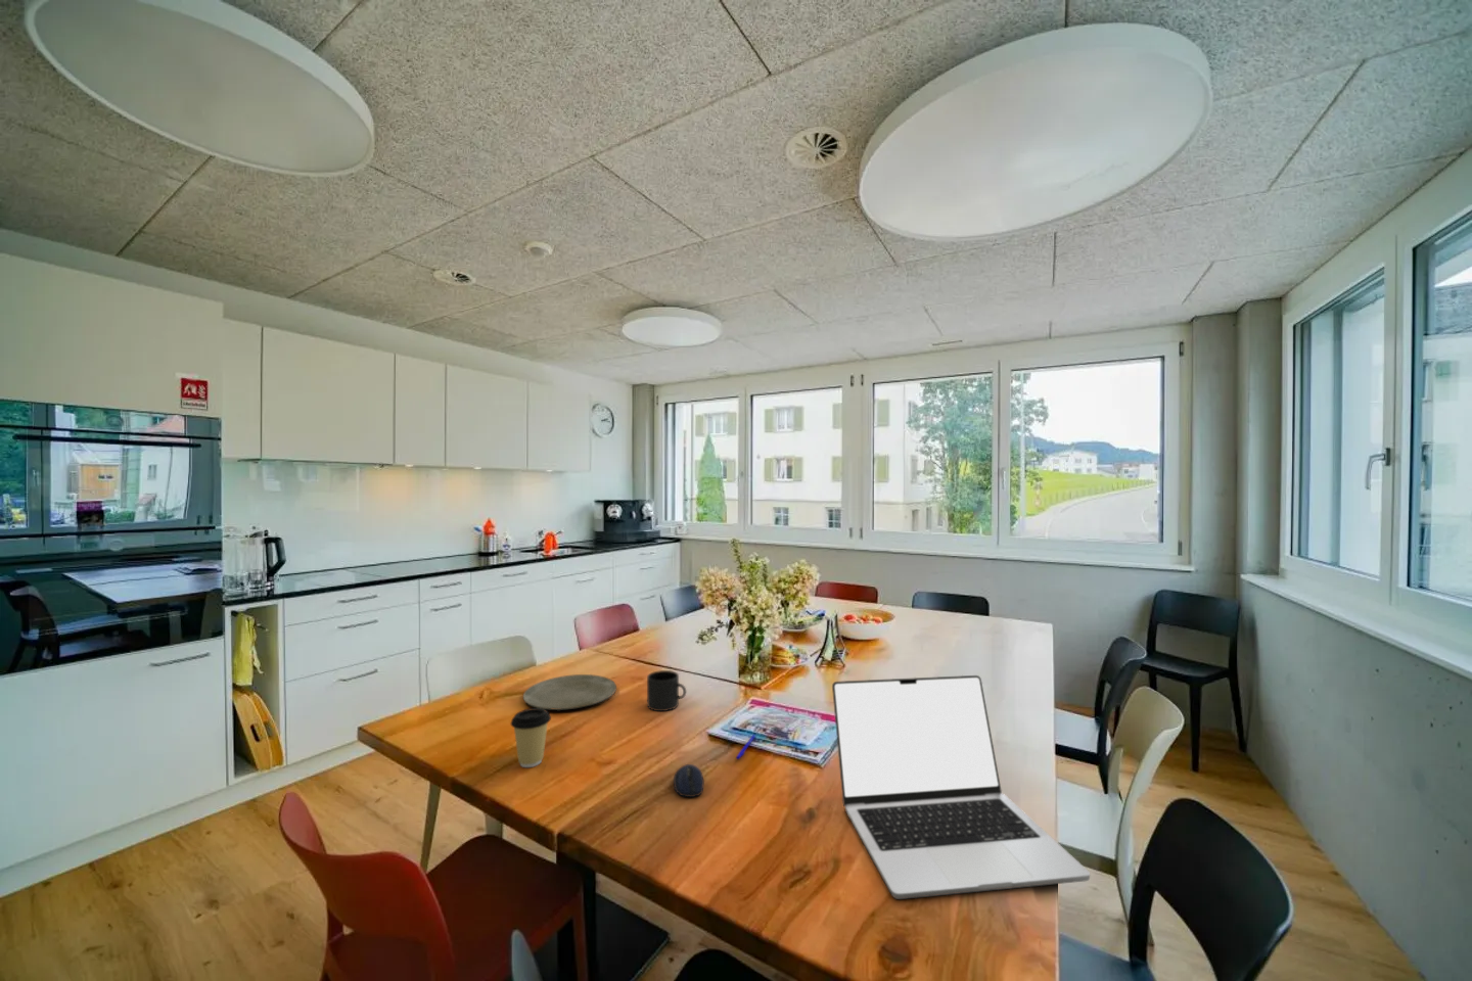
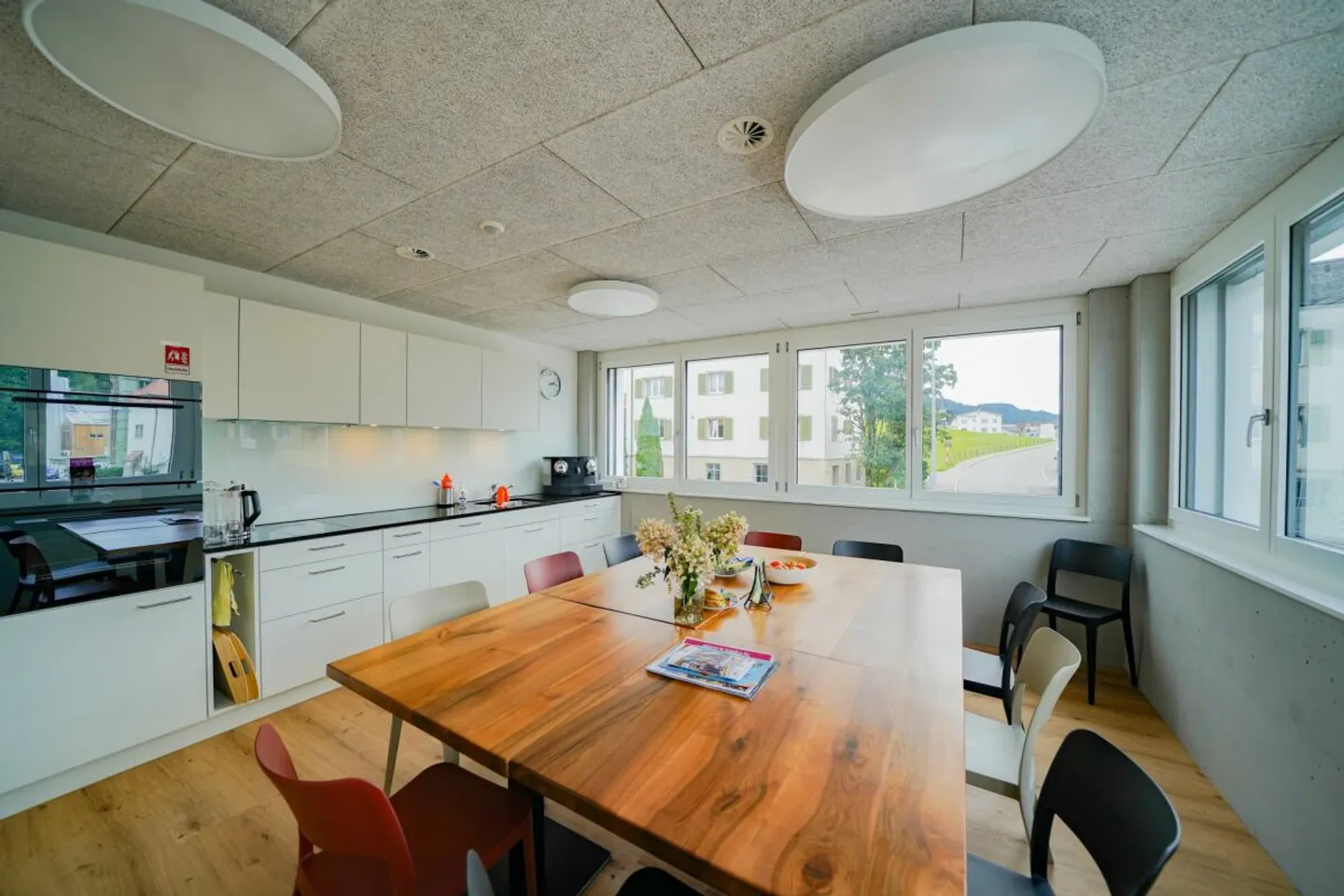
- computer mouse (688, 776)
- pen (746, 745)
- plate (571, 692)
- laptop (943, 769)
- mug (667, 691)
- coffee cup (530, 737)
